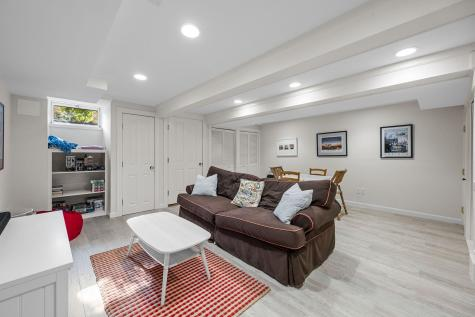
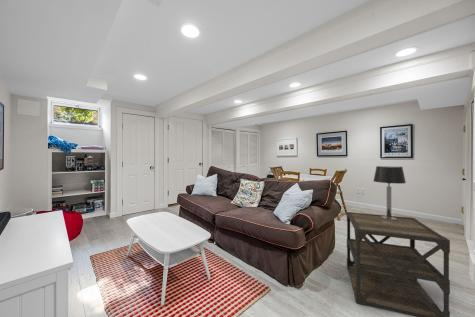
+ side table (387, 256)
+ table lamp (388, 192)
